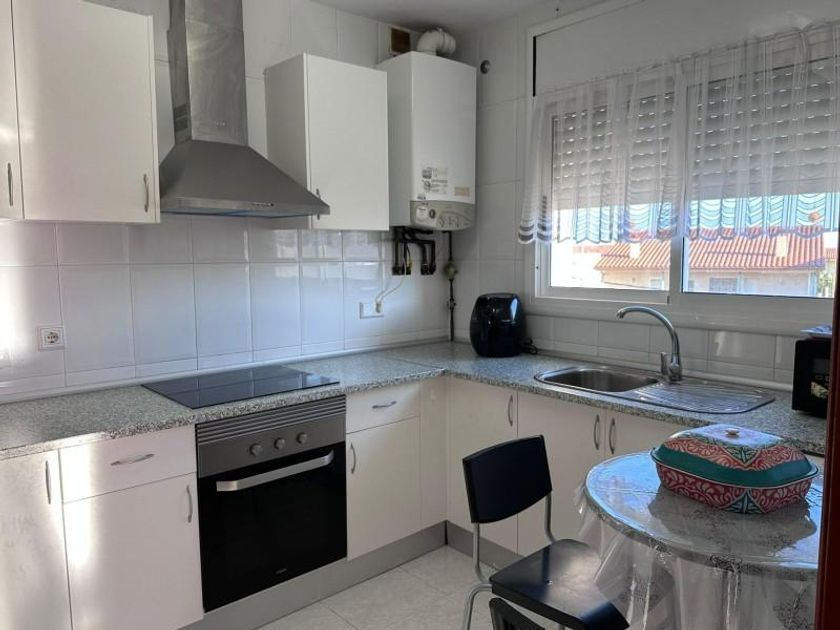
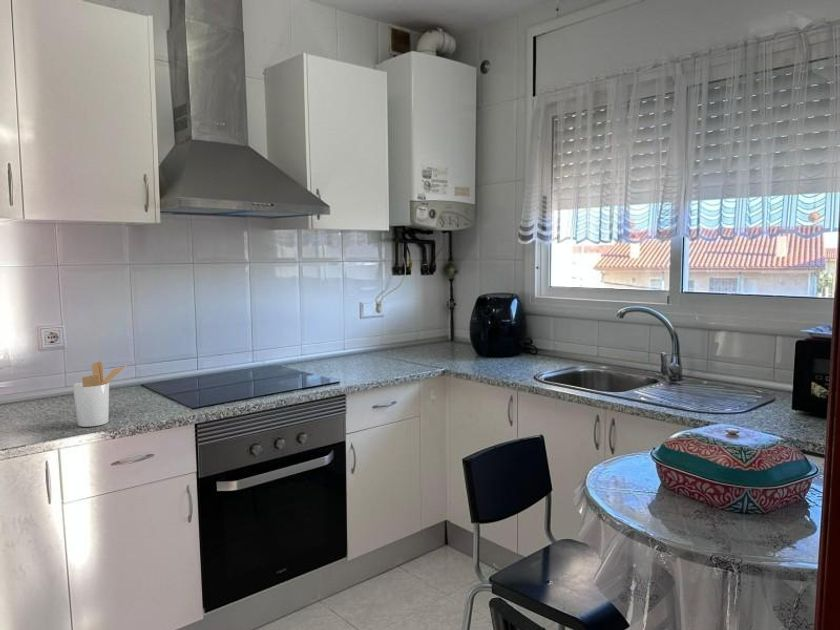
+ utensil holder (100, 393)
